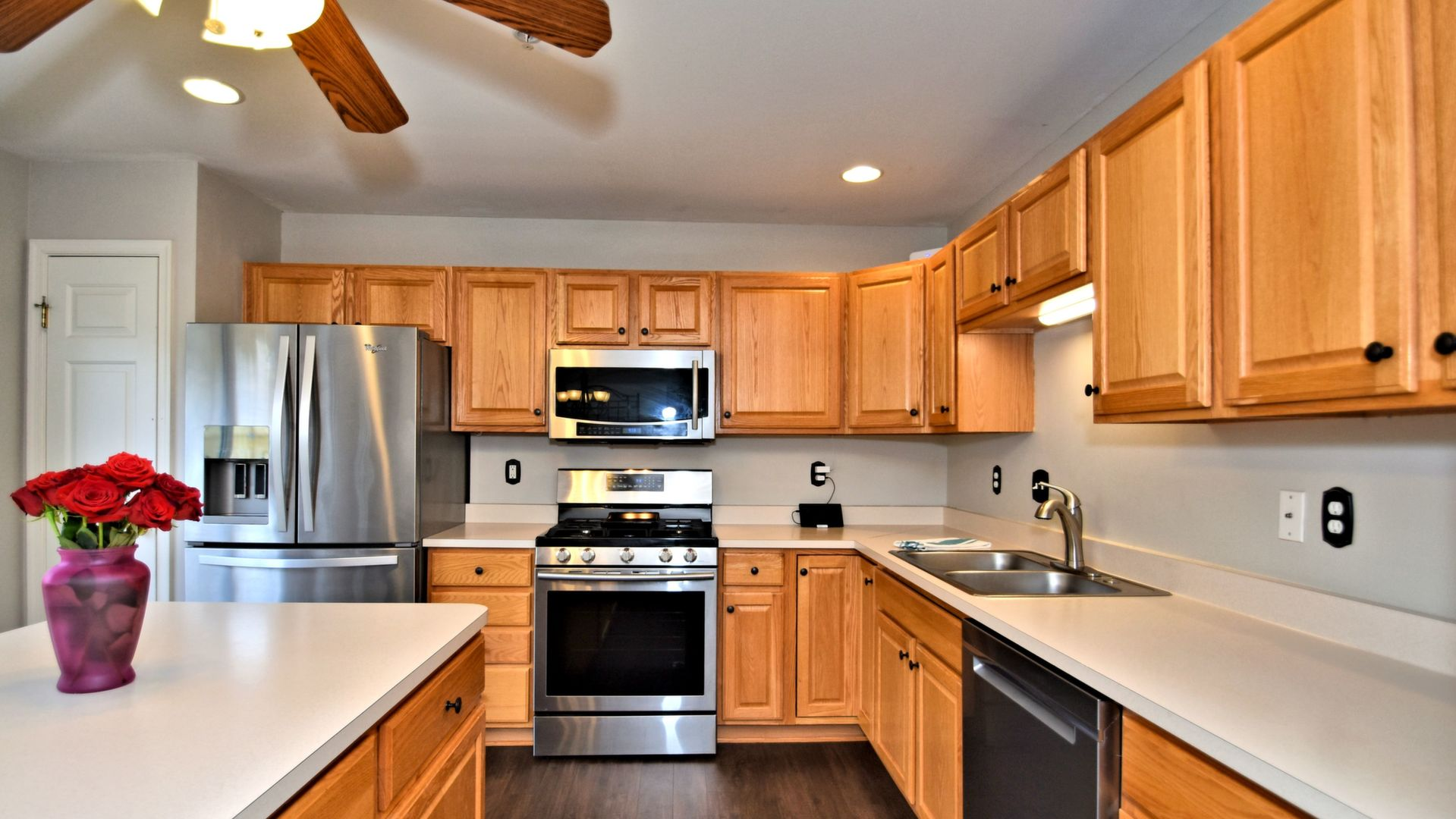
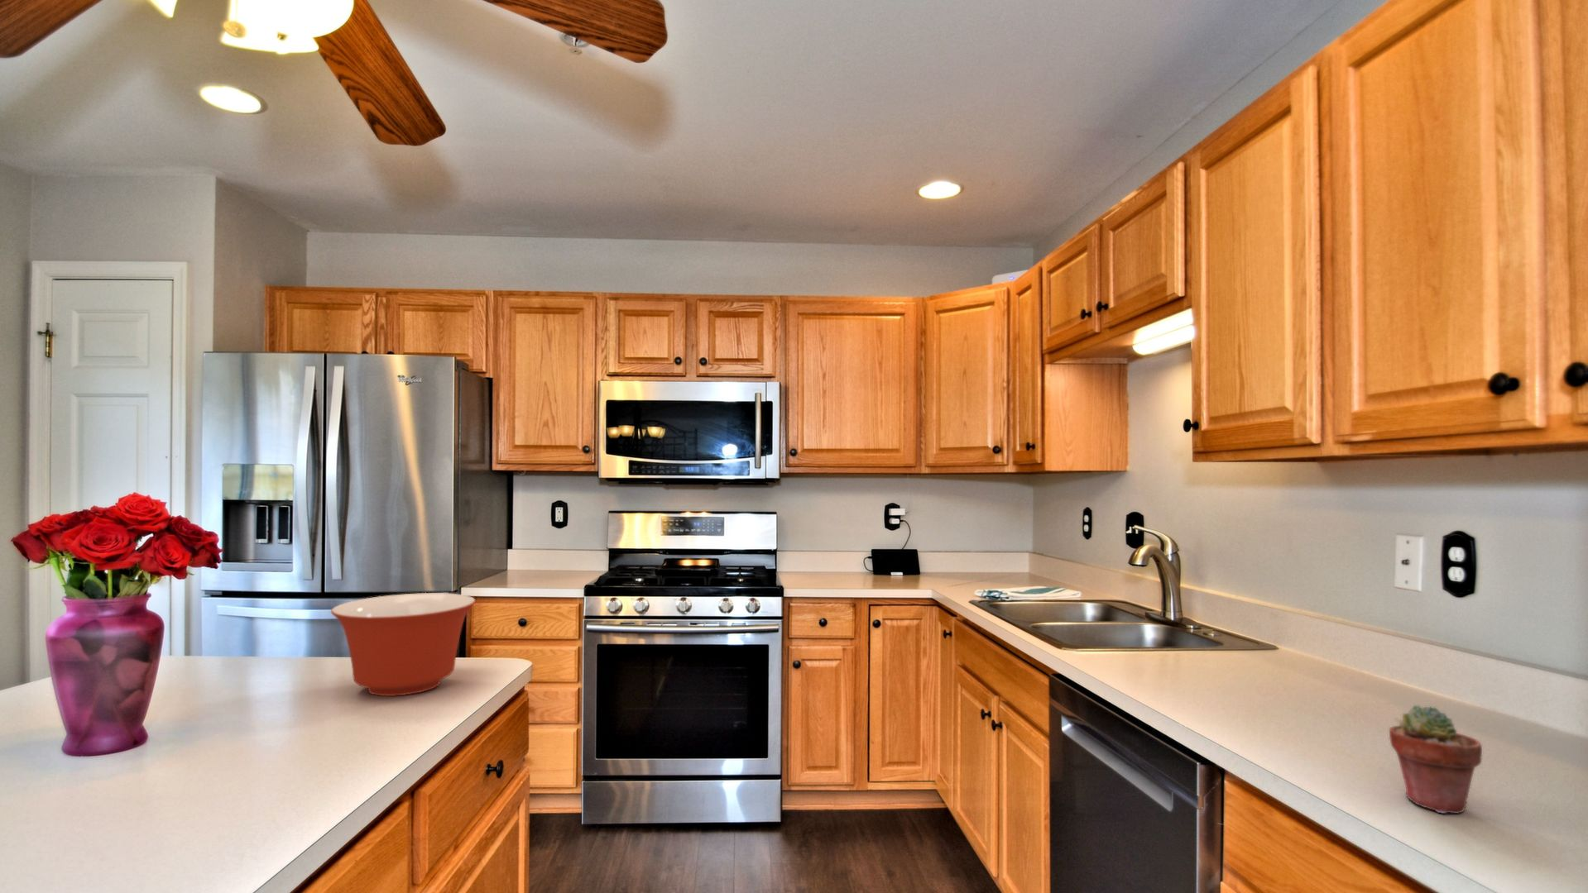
+ potted succulent (1433, 755)
+ mixing bowl (406, 645)
